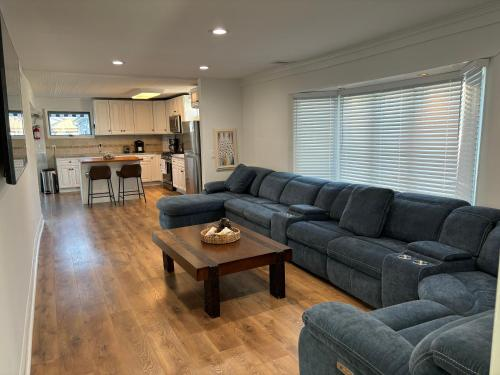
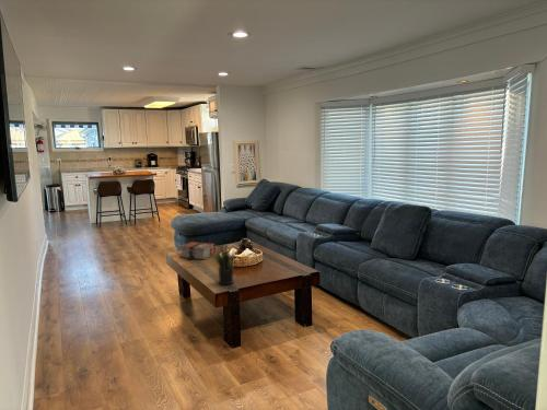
+ potted plant (223, 263)
+ bible (196, 250)
